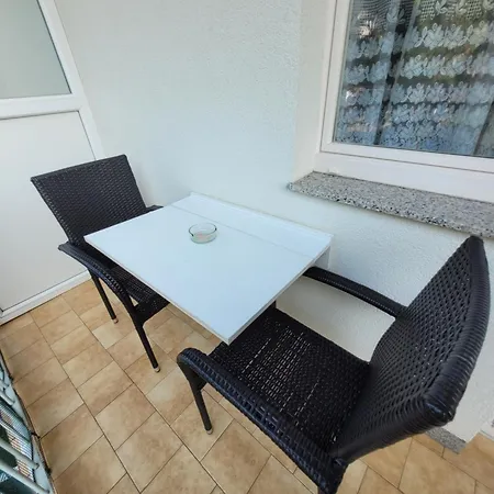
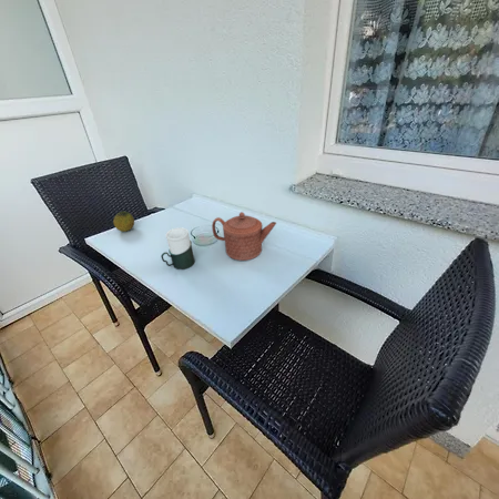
+ cup (176, 249)
+ teapot (243, 232)
+ fruit (123, 221)
